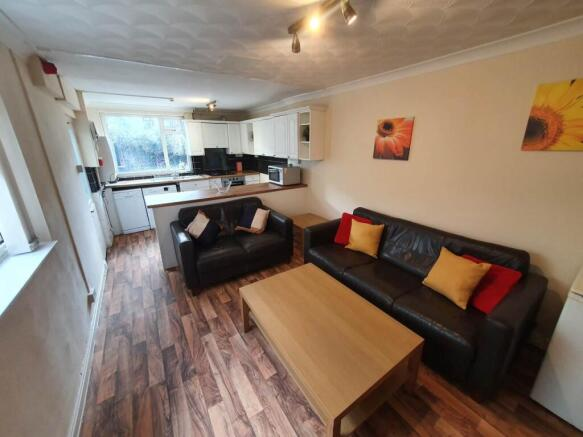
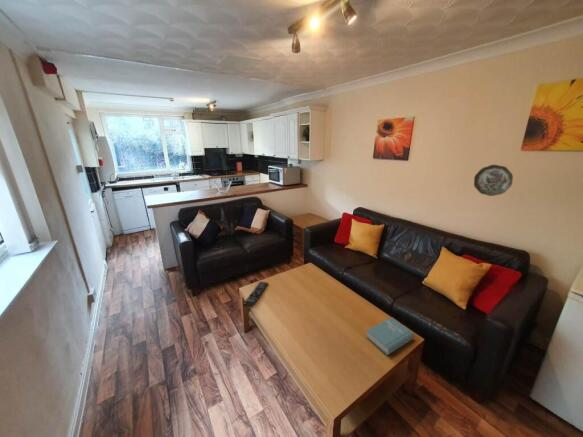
+ decorative plate (492, 180)
+ remote control (256, 293)
+ book (389, 334)
